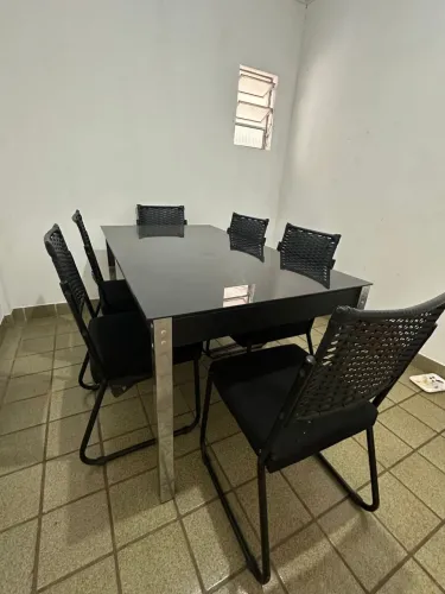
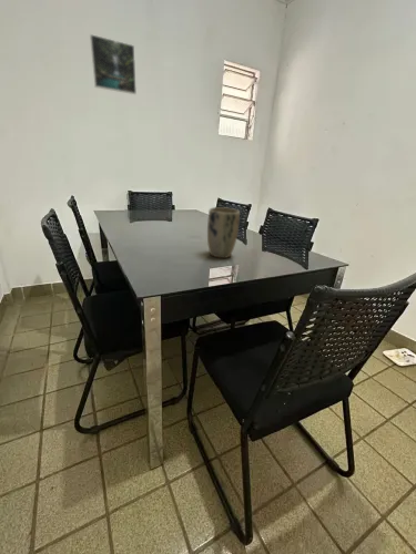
+ plant pot (222, 233)
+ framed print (114, 65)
